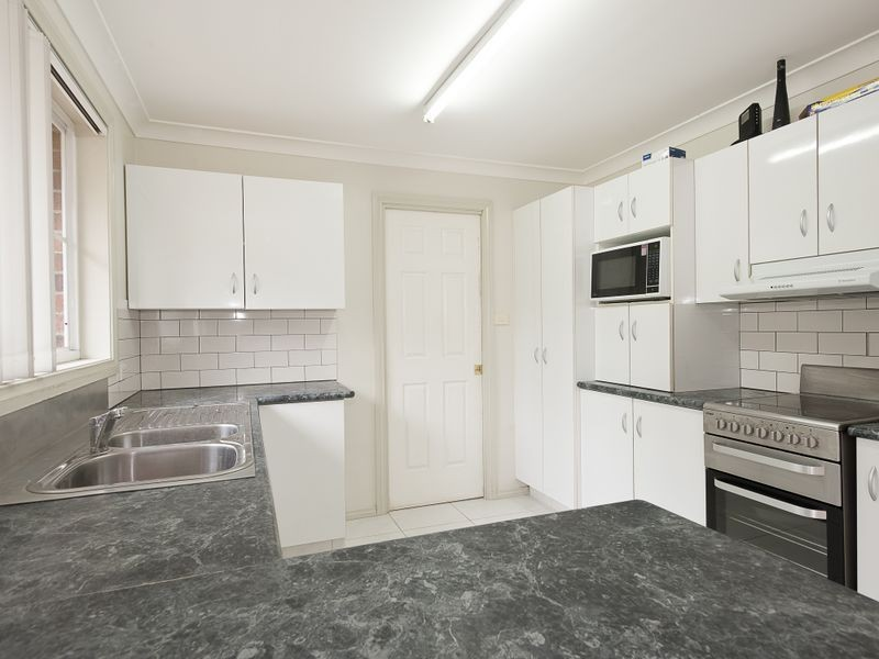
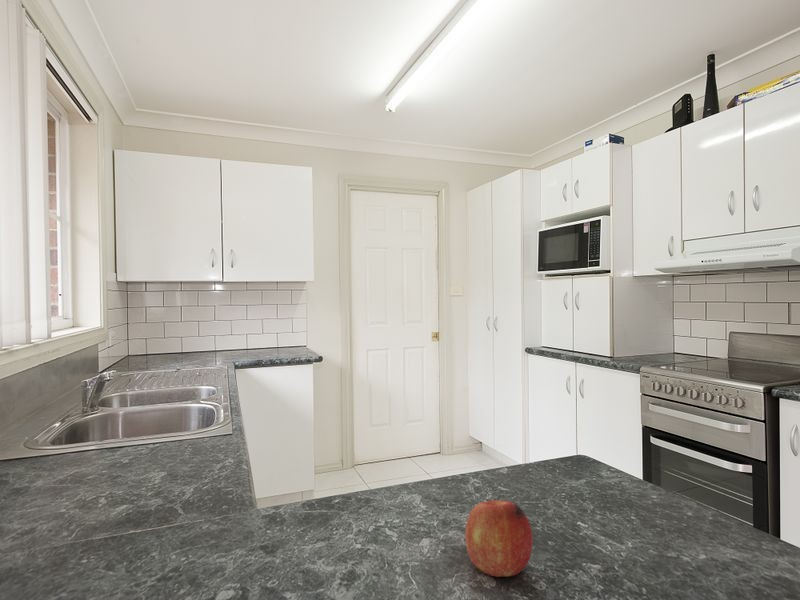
+ fruit (498, 534)
